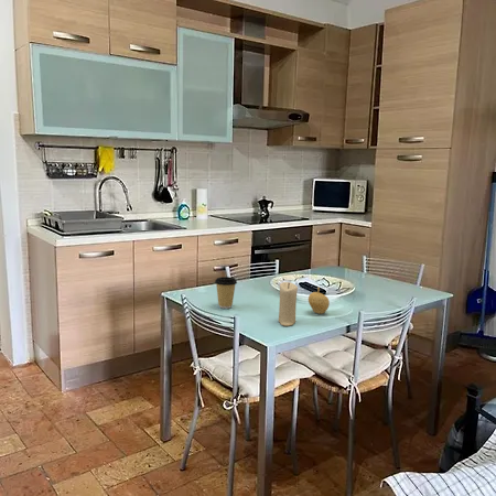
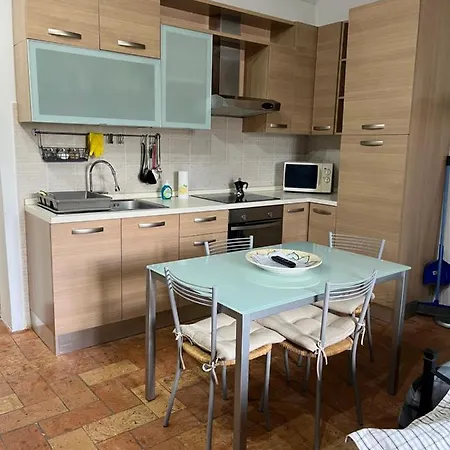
- fruit (319, 300)
- coffee cup (225, 292)
- candle (288, 302)
